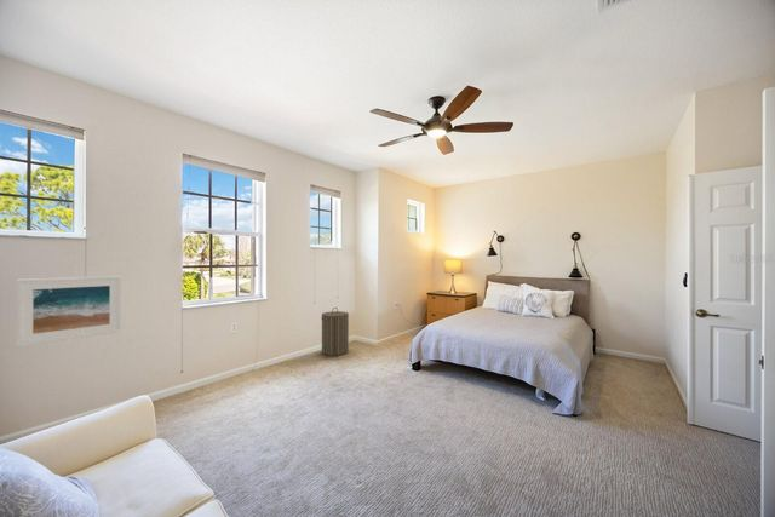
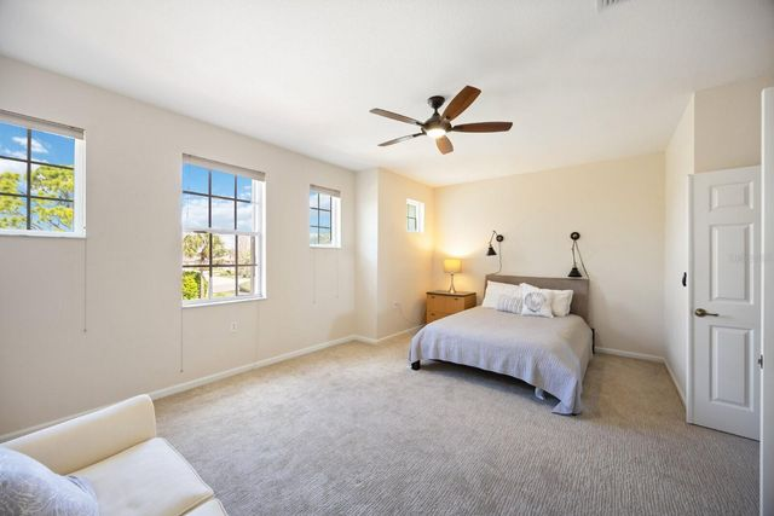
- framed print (74, 308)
- laundry hamper (334, 329)
